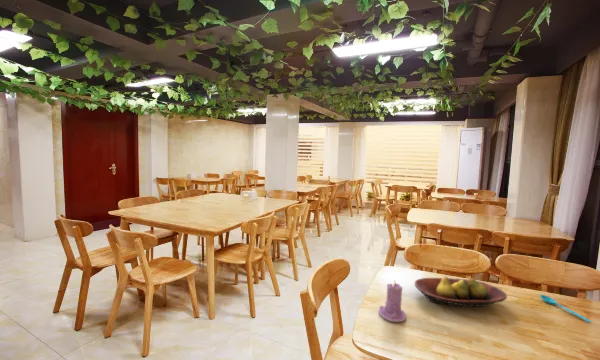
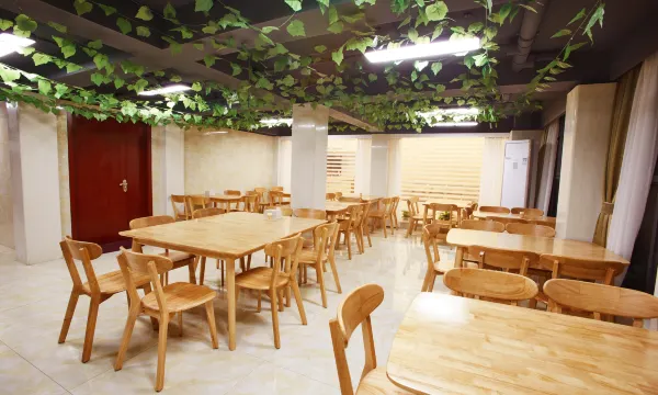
- fruit bowl (458, 289)
- spoon (563, 307)
- candle (393, 297)
